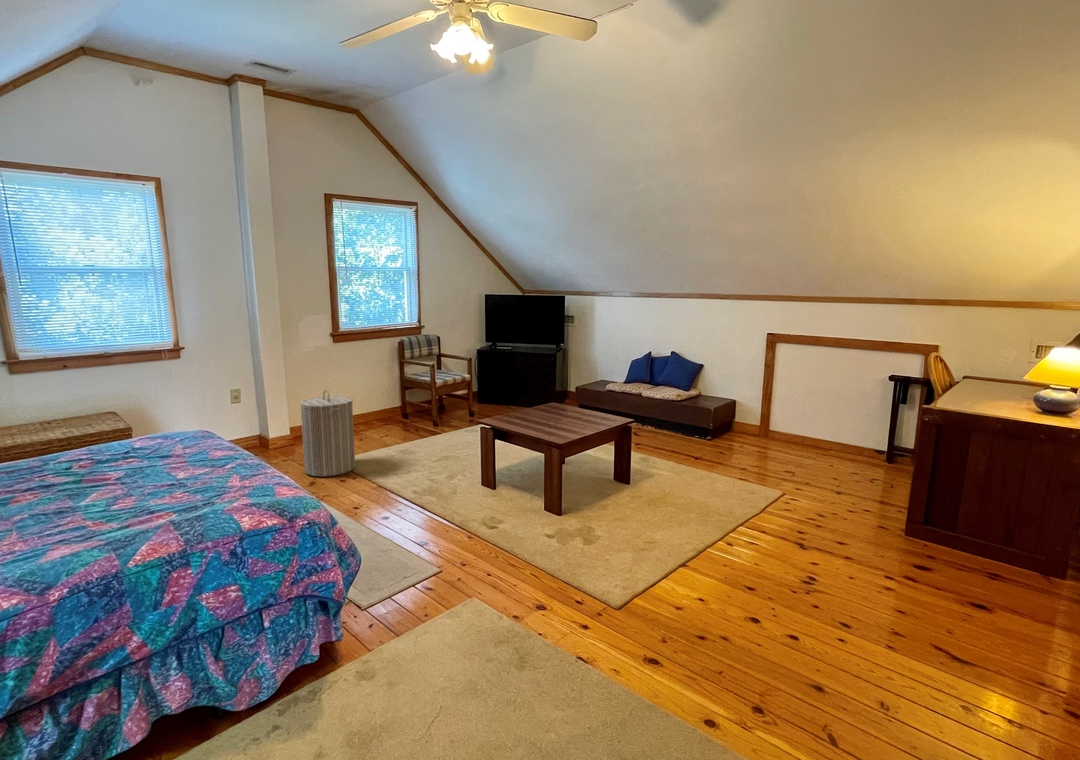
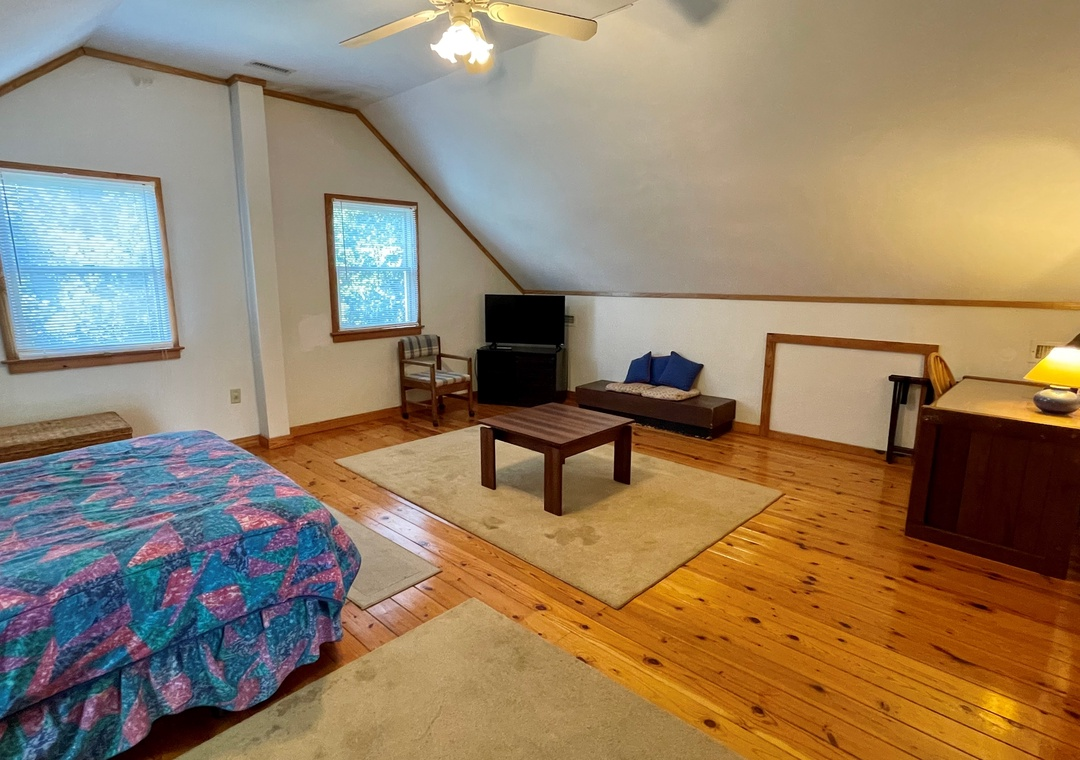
- laundry hamper (328, 429)
